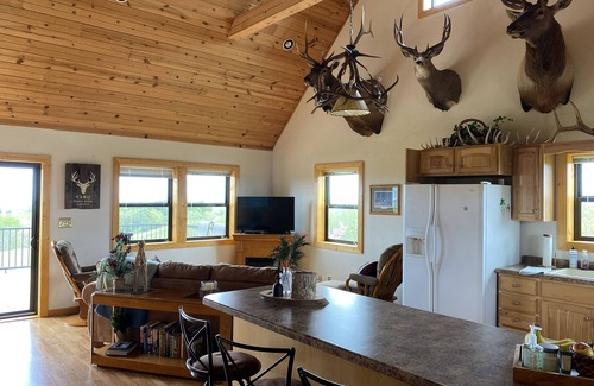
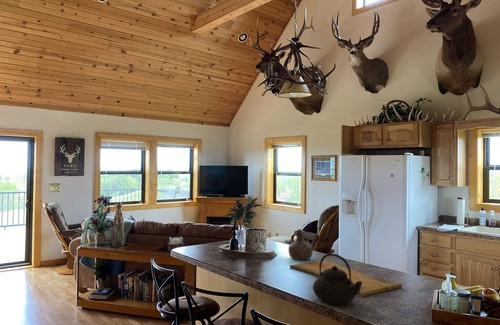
+ bottle (300, 244)
+ cutting board (344, 271)
+ teapot (338, 278)
